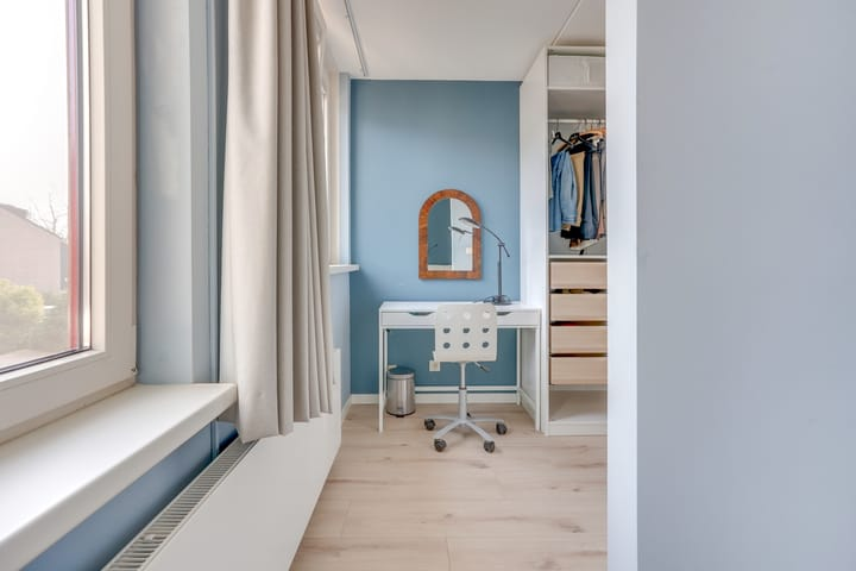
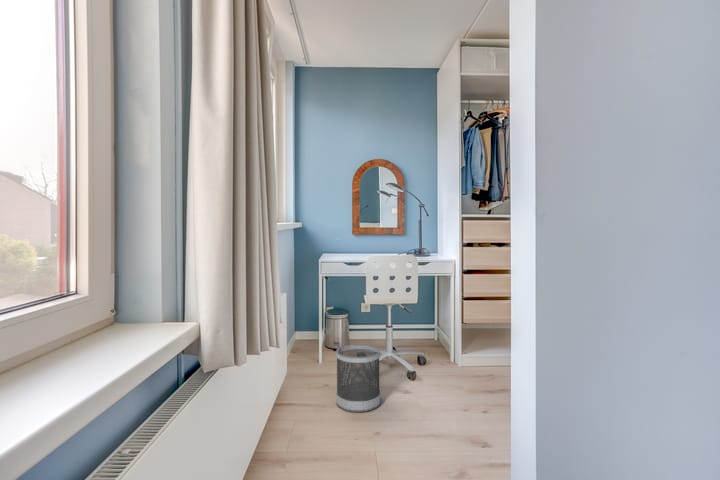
+ wastebasket (358, 375)
